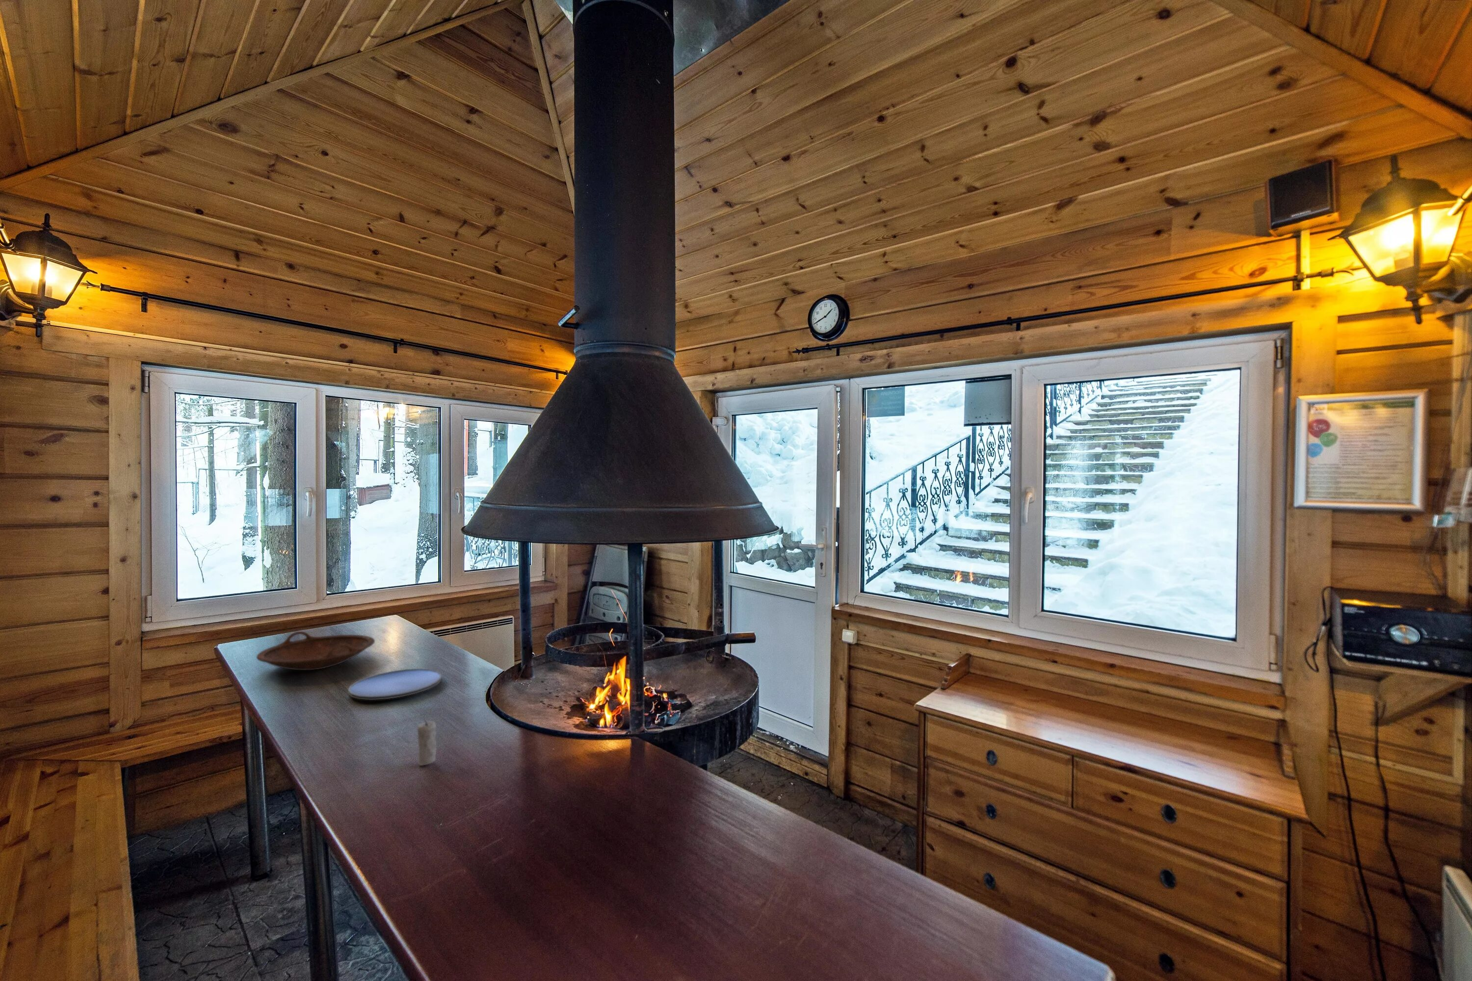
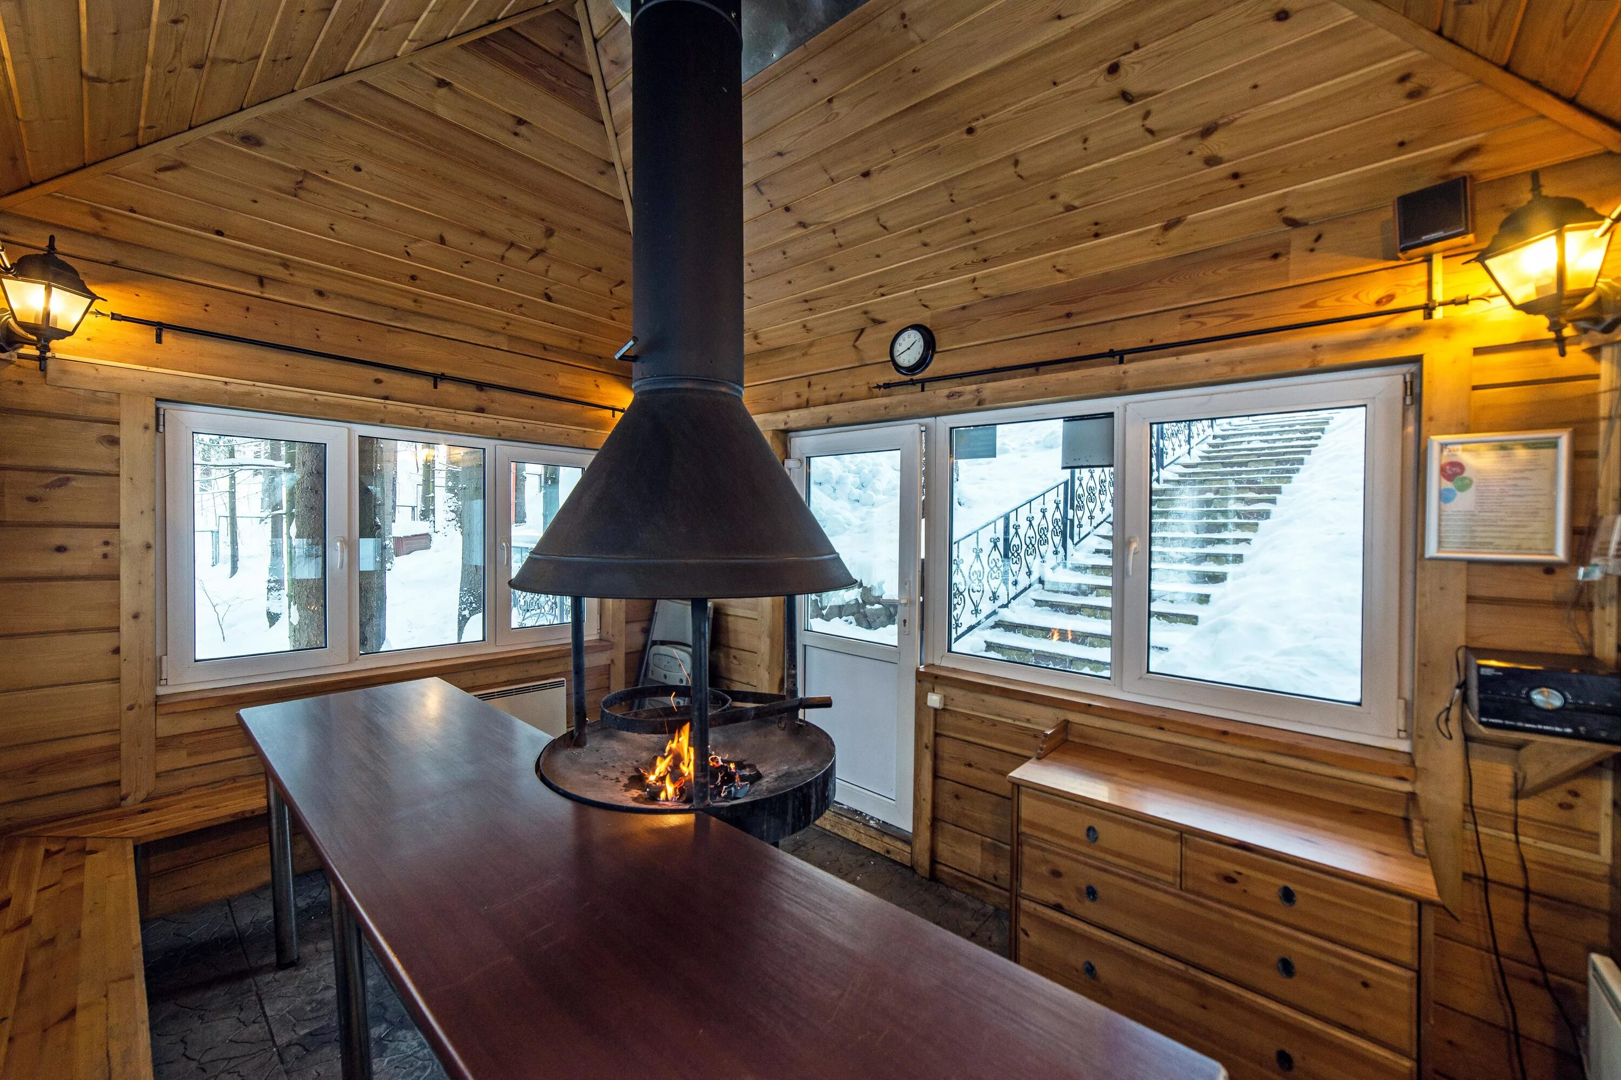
- bowl (319, 651)
- candle (427, 739)
- plate (396, 684)
